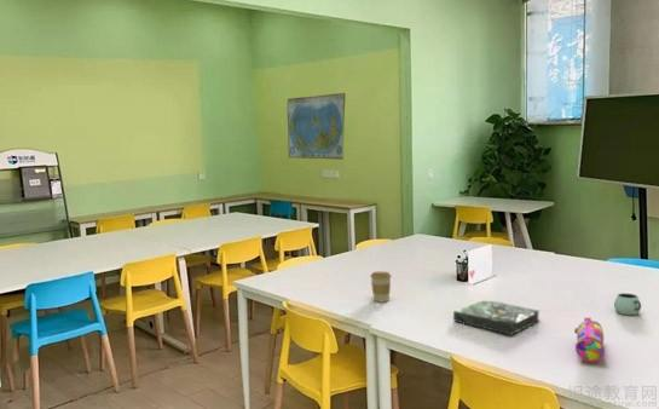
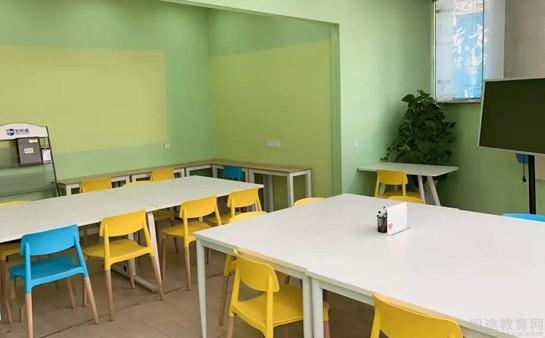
- mug (629, 304)
- pencil case (589, 339)
- world map (314, 127)
- book (496, 315)
- coffee cup (381, 286)
